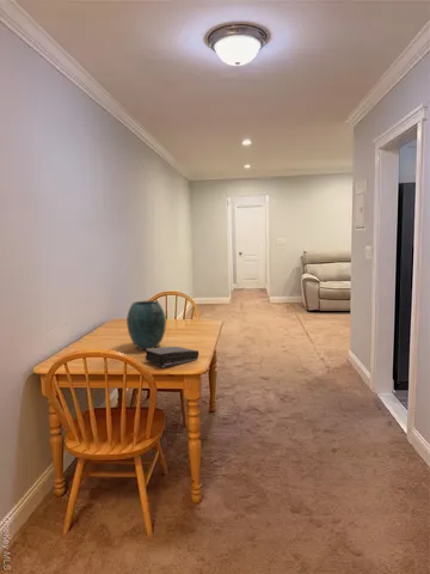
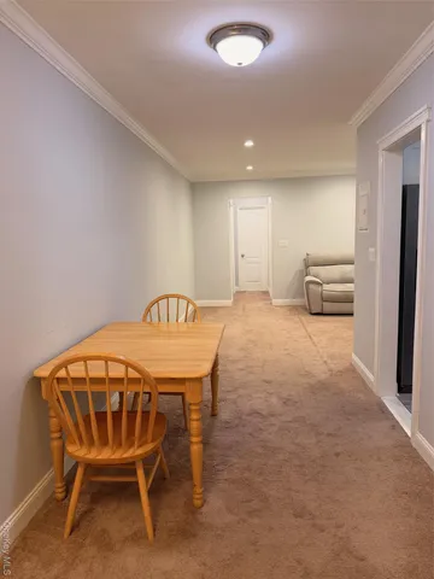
- book (172, 353)
- vase (146, 324)
